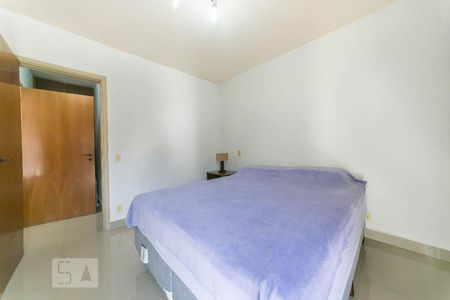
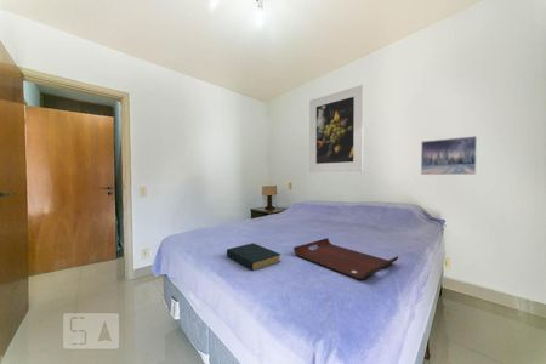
+ serving tray (342, 255)
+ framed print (334, 132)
+ hardback book (252, 255)
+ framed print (447, 157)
